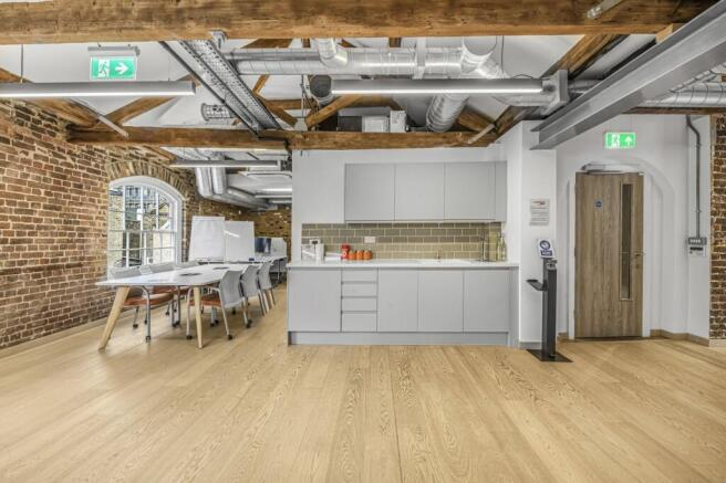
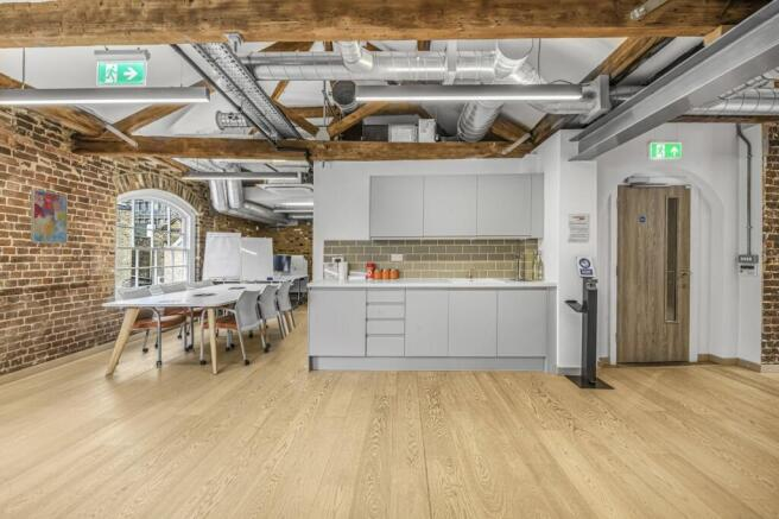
+ wall art (50, 217)
